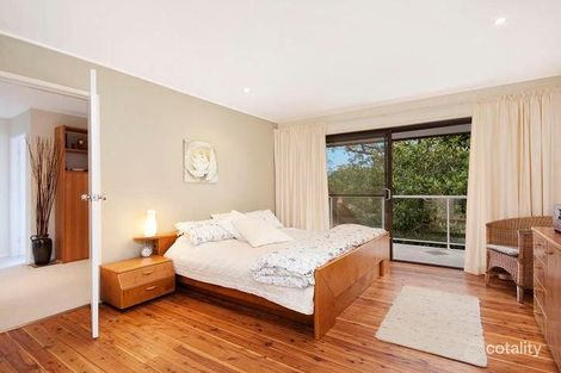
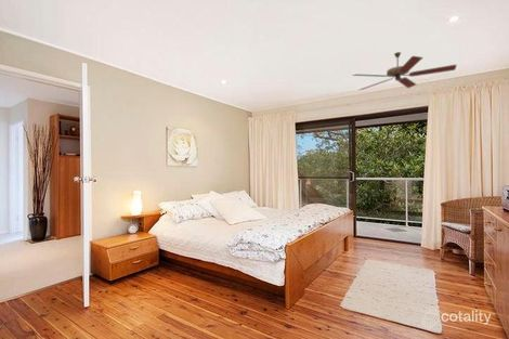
+ ceiling fan (401, 66)
